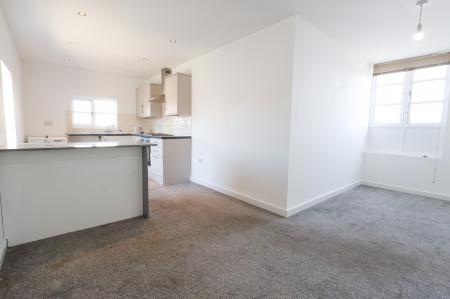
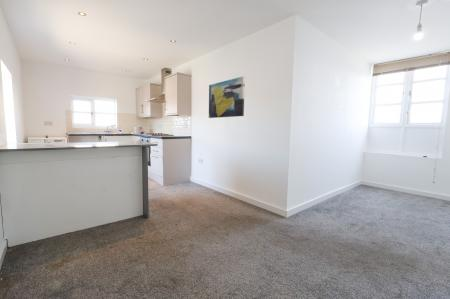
+ wall art (224, 99)
